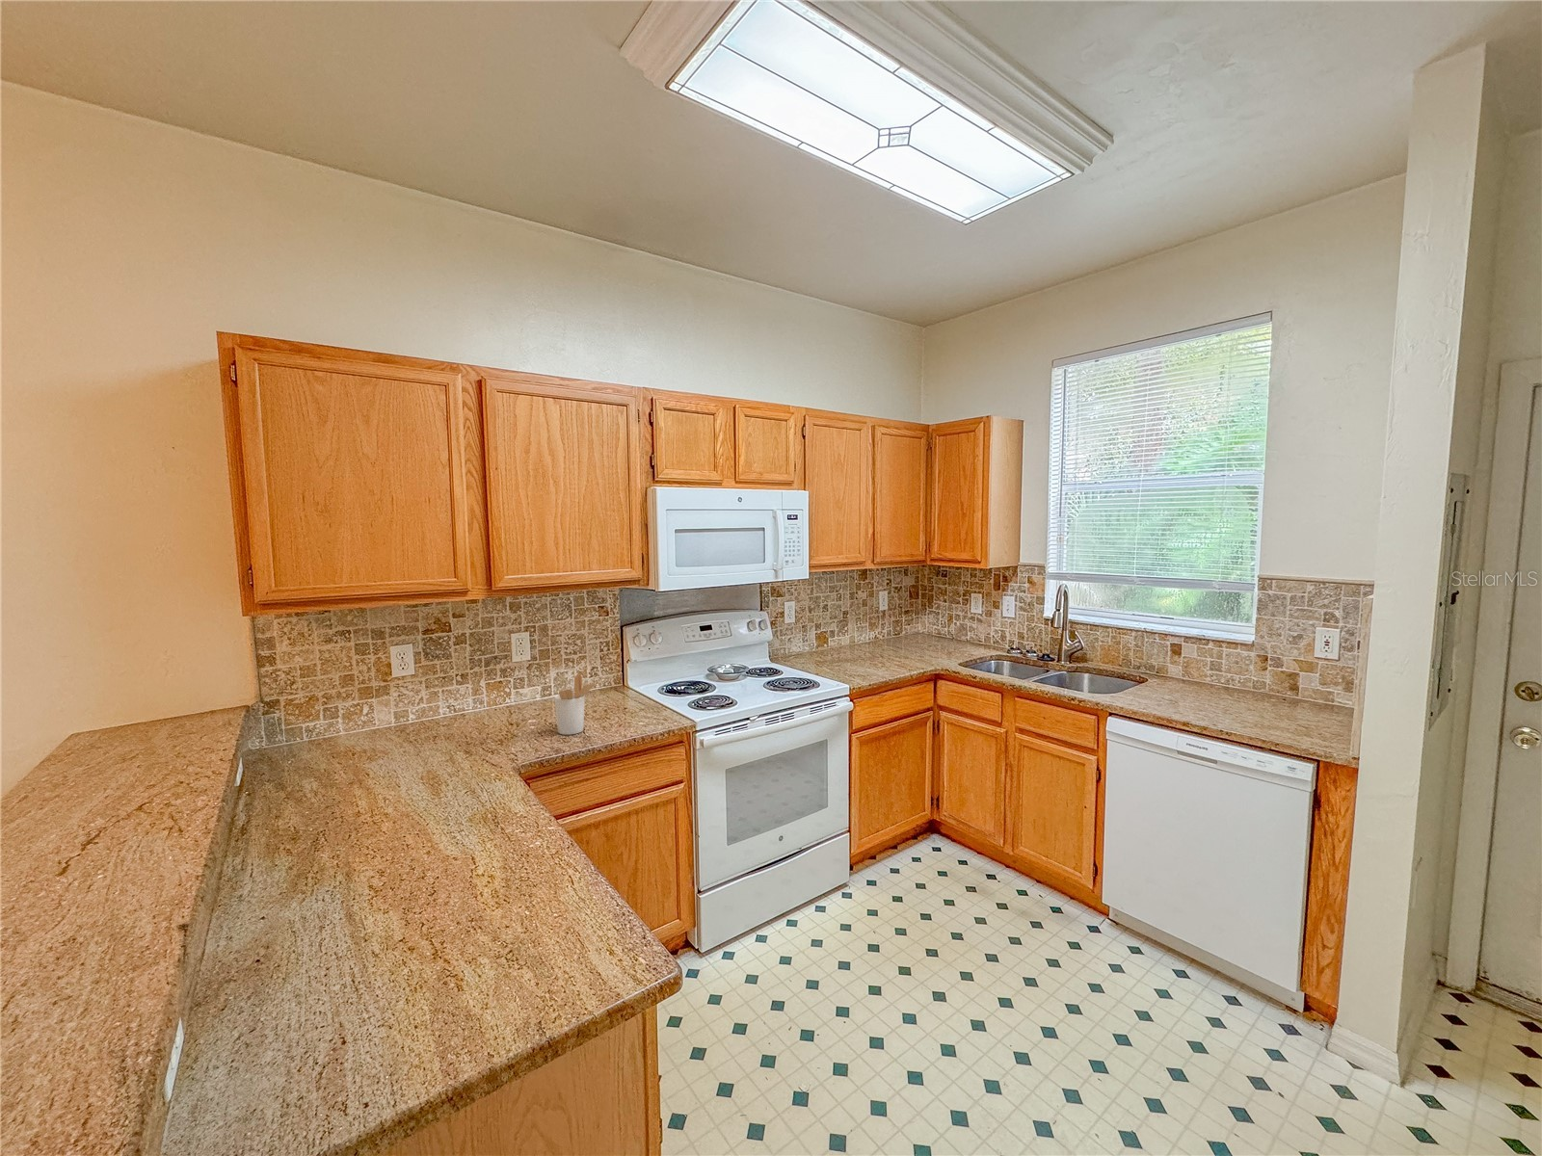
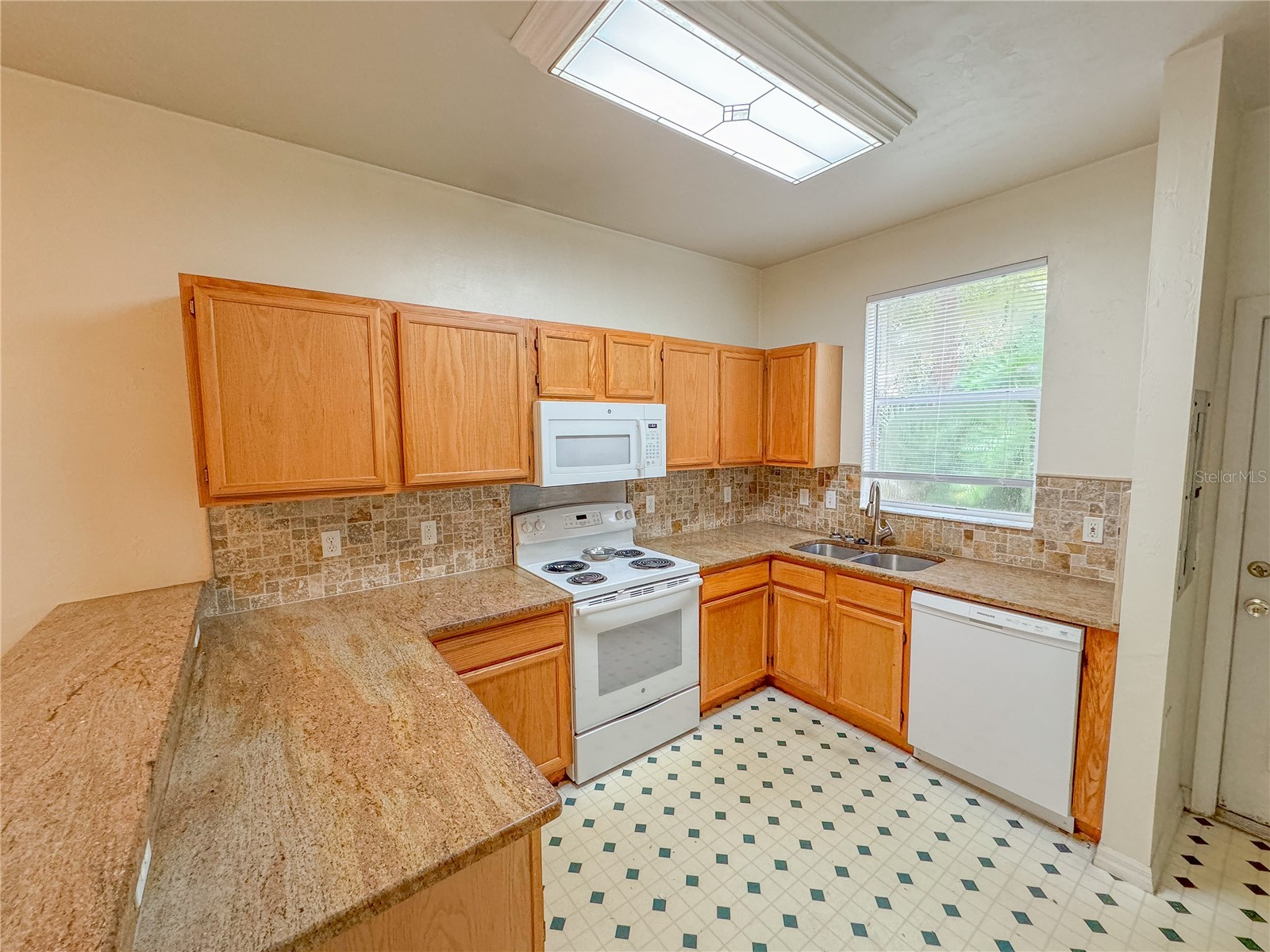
- utensil holder (577, 704)
